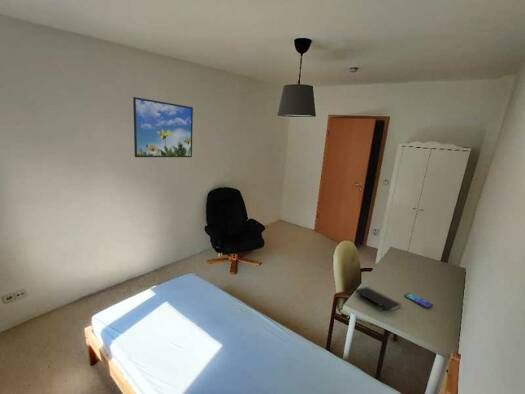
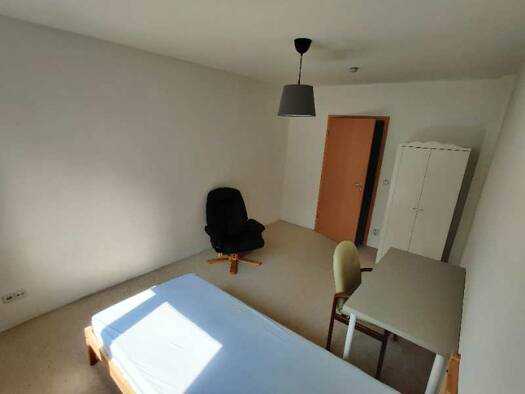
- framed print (165, 130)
- notepad (378, 297)
- smartphone (418, 300)
